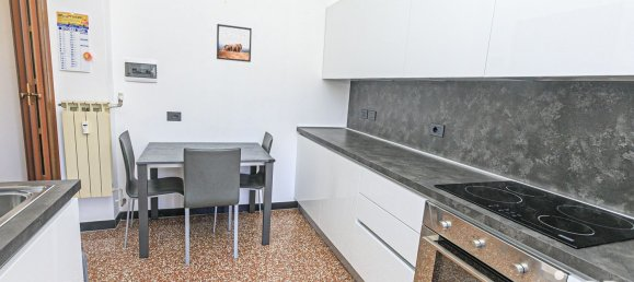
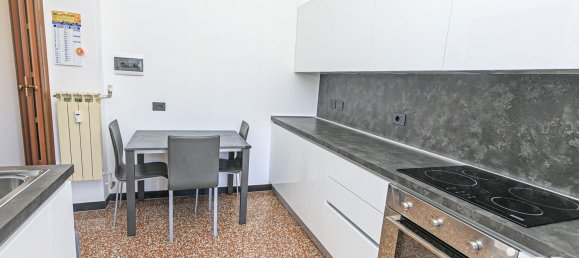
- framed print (233, 43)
